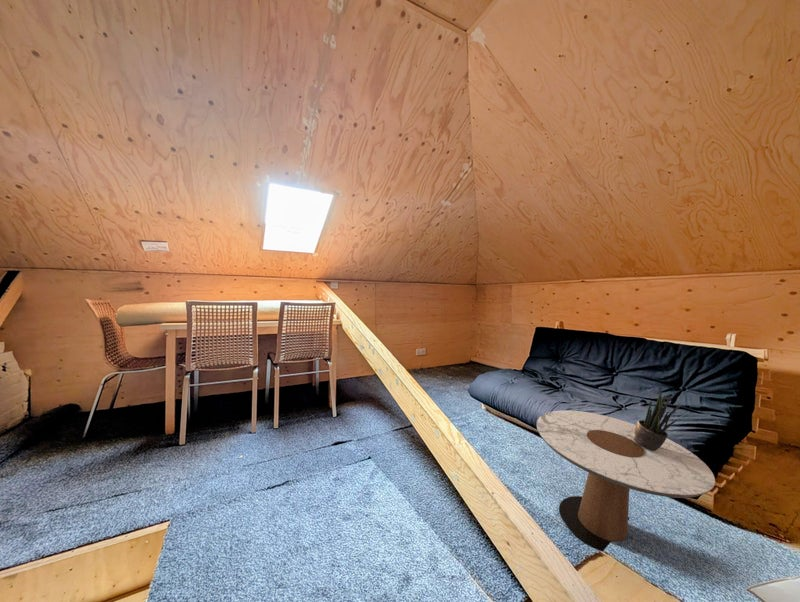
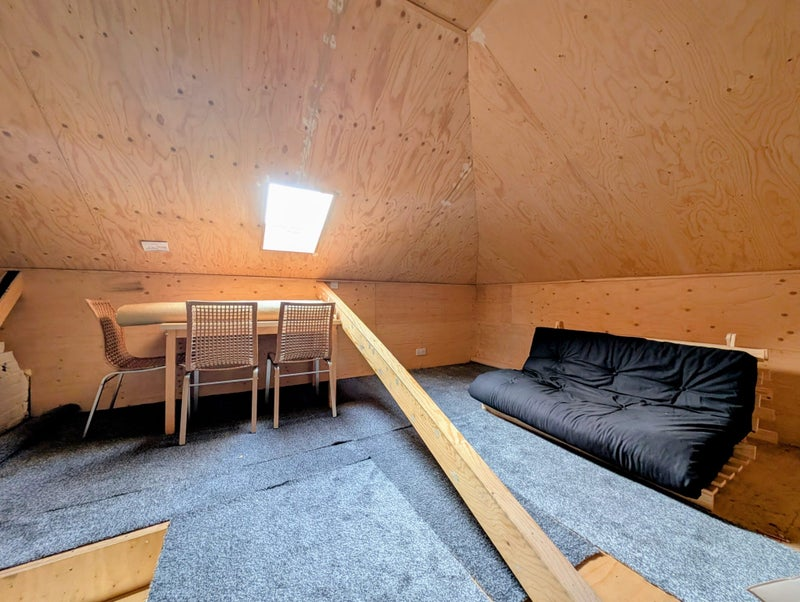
- potted plant (656, 419)
- side table (607, 484)
